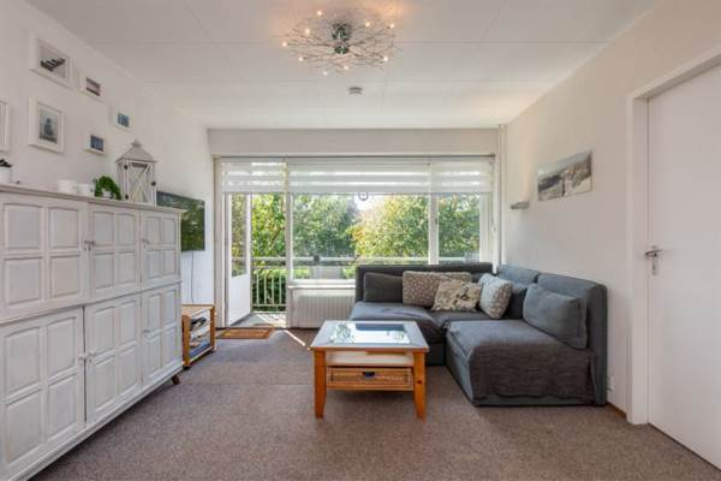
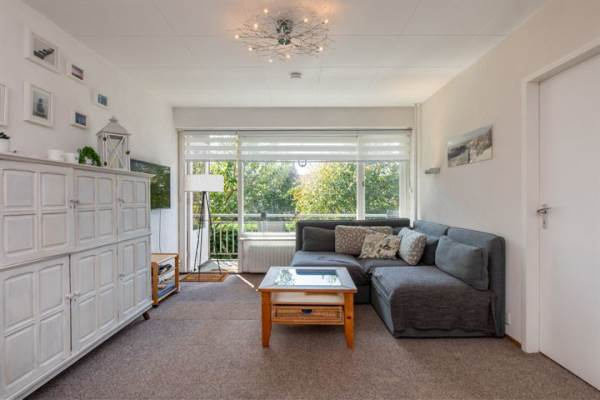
+ floor lamp (202, 227)
